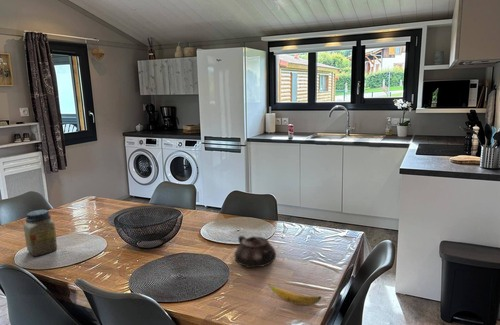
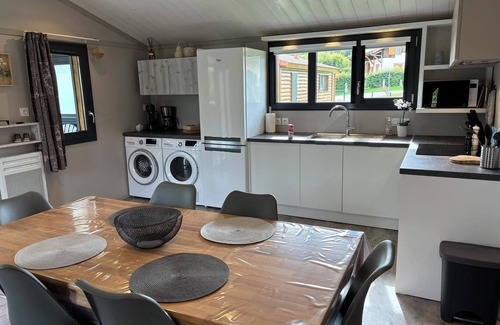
- banana (294, 294)
- teapot (255, 248)
- jar (40, 231)
